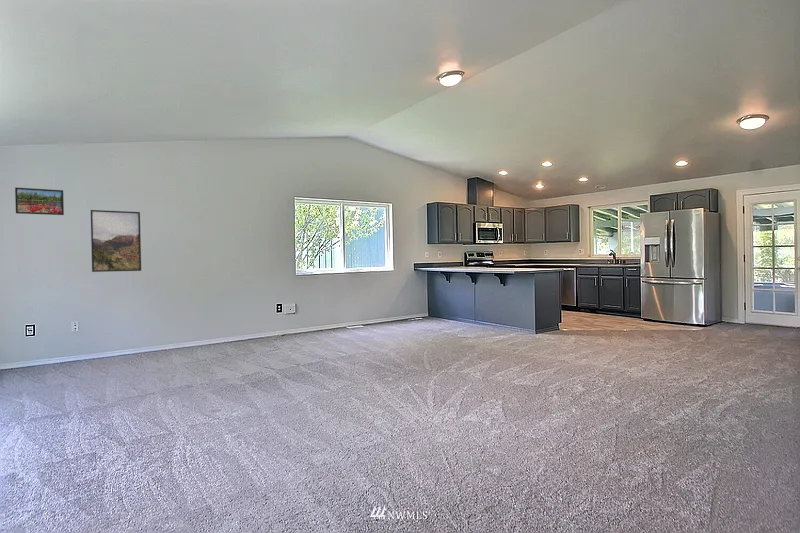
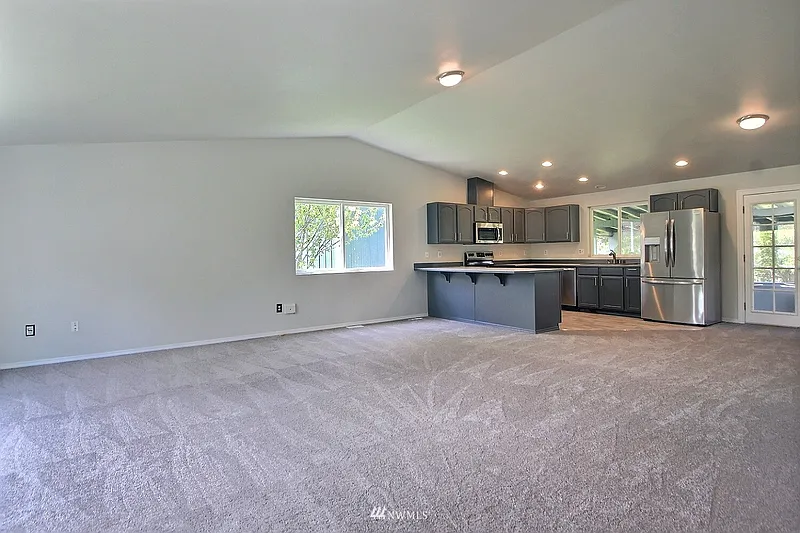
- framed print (116, 241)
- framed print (40, 201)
